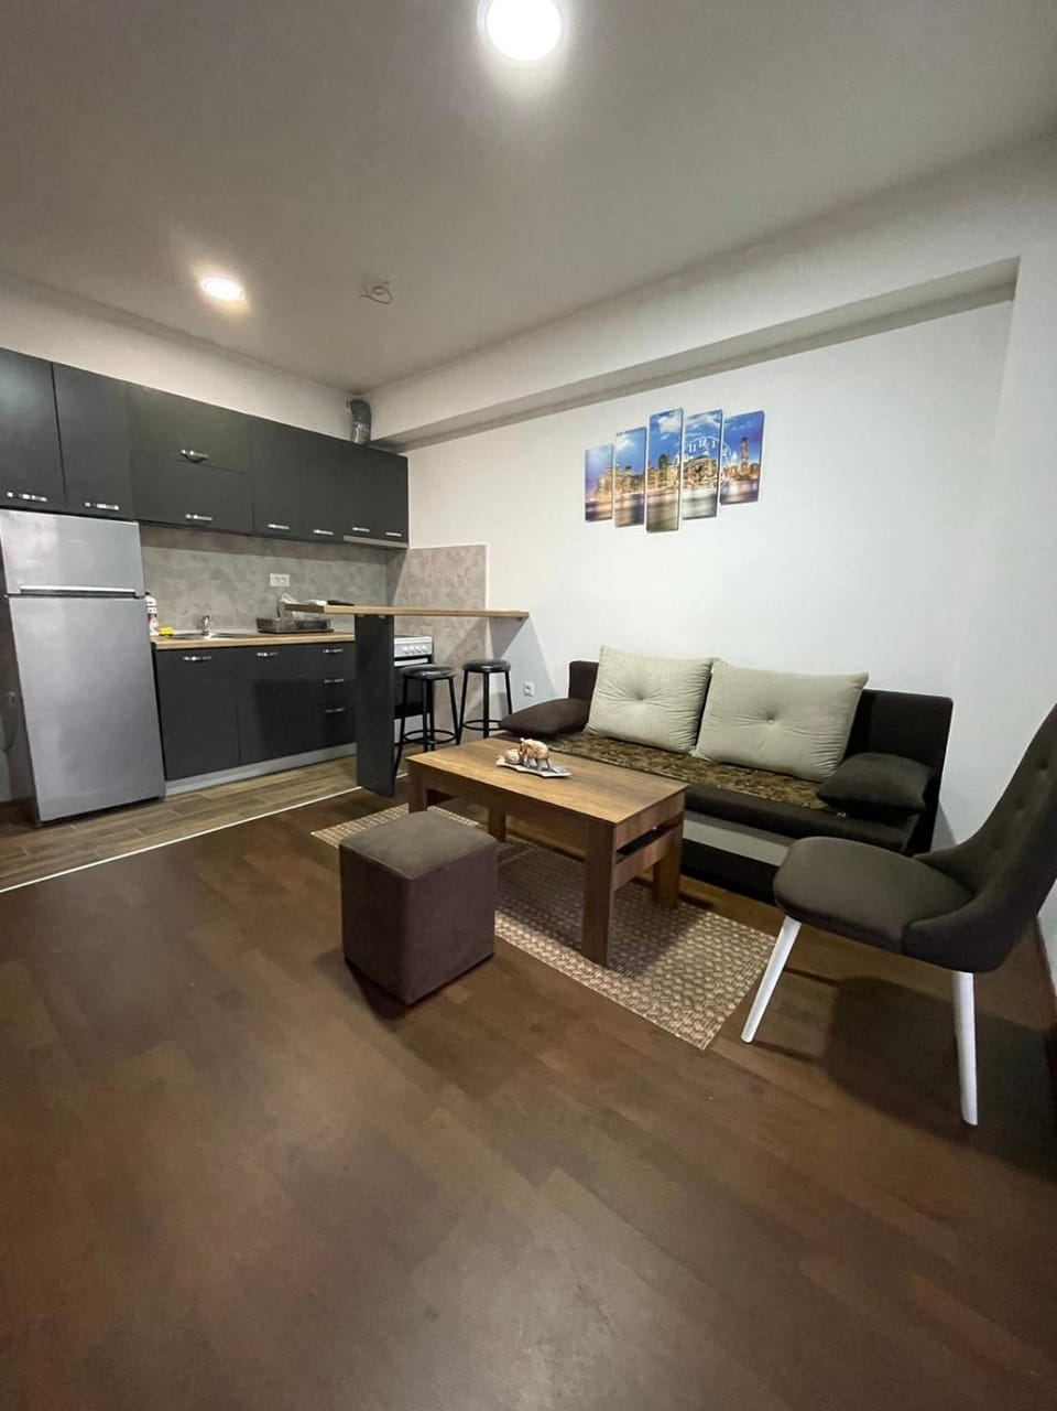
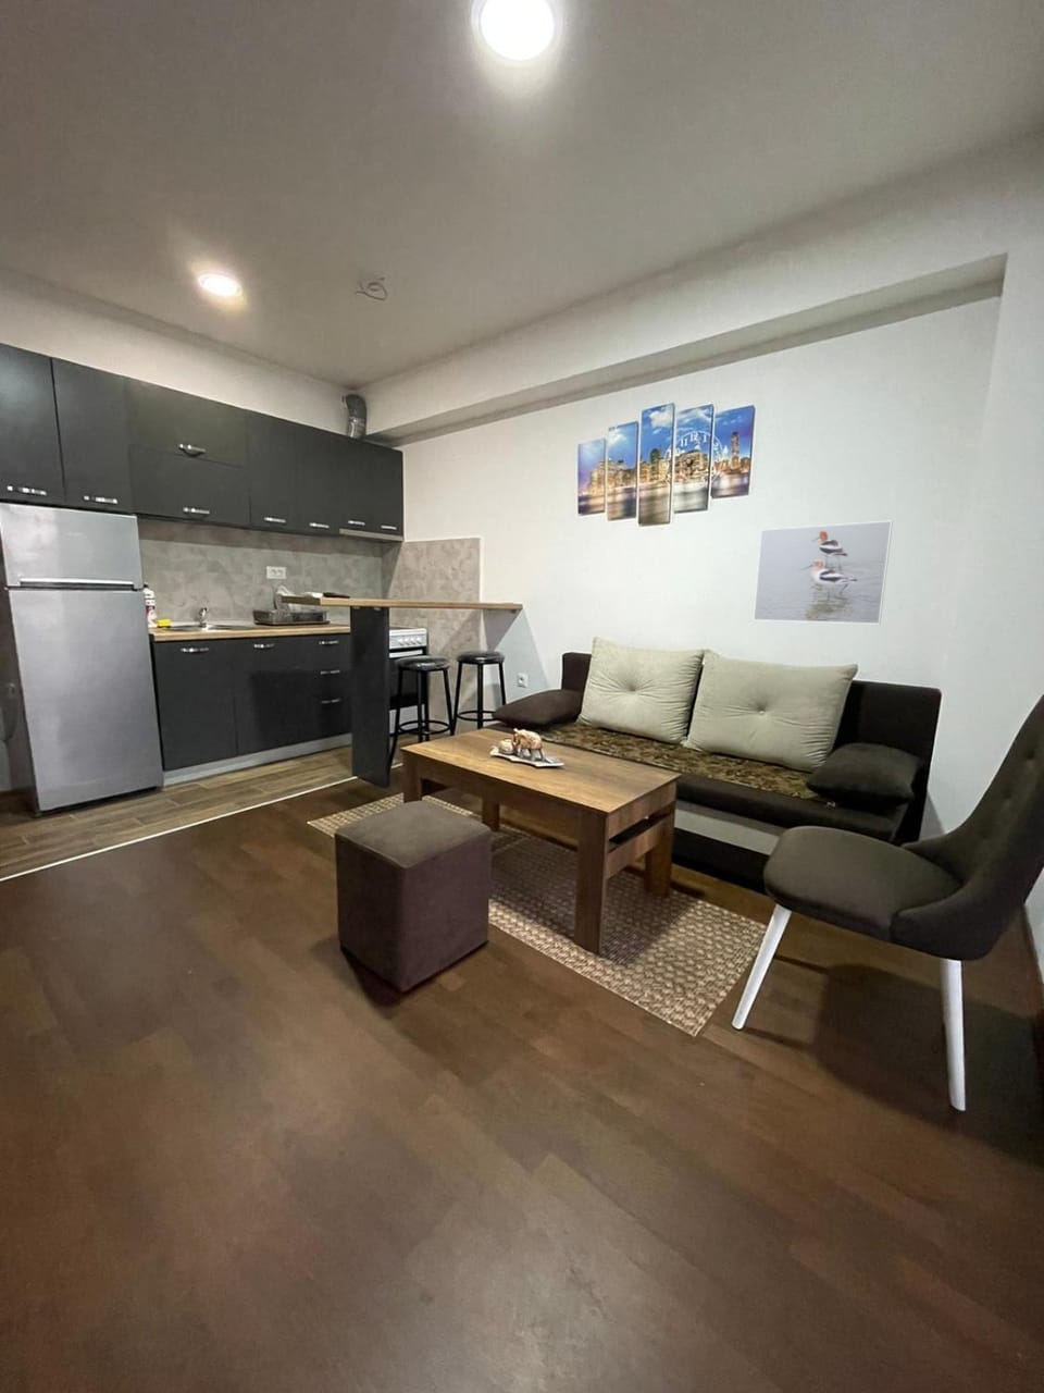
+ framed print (818, 574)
